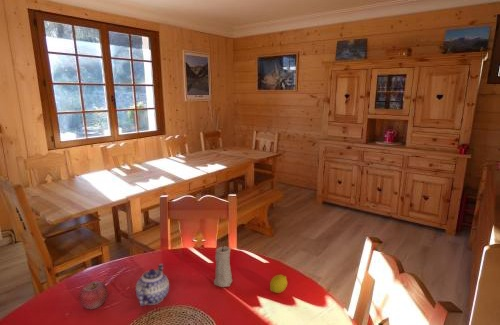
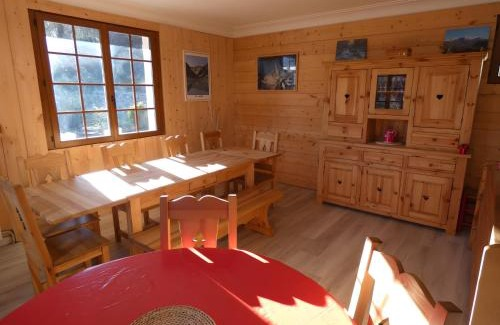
- teapot (152, 284)
- candle (223, 264)
- fruit (278, 283)
- fruit (93, 292)
